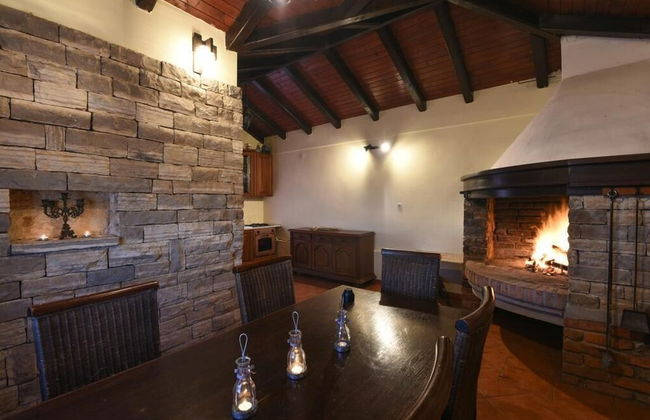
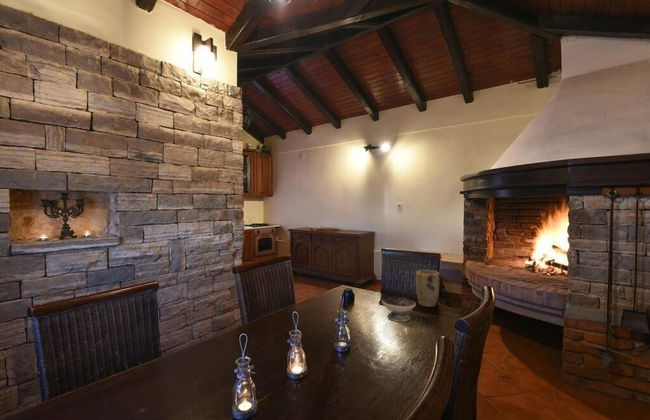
+ plant pot (427, 288)
+ bowl (398, 308)
